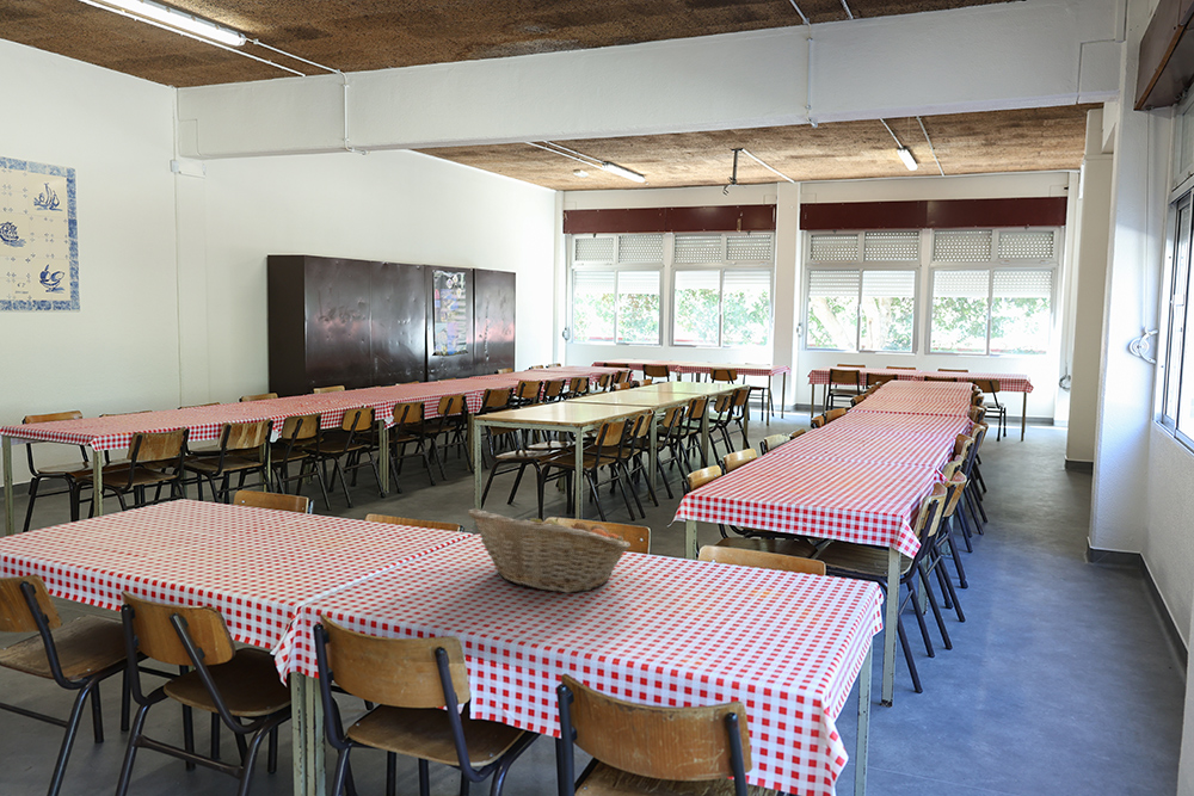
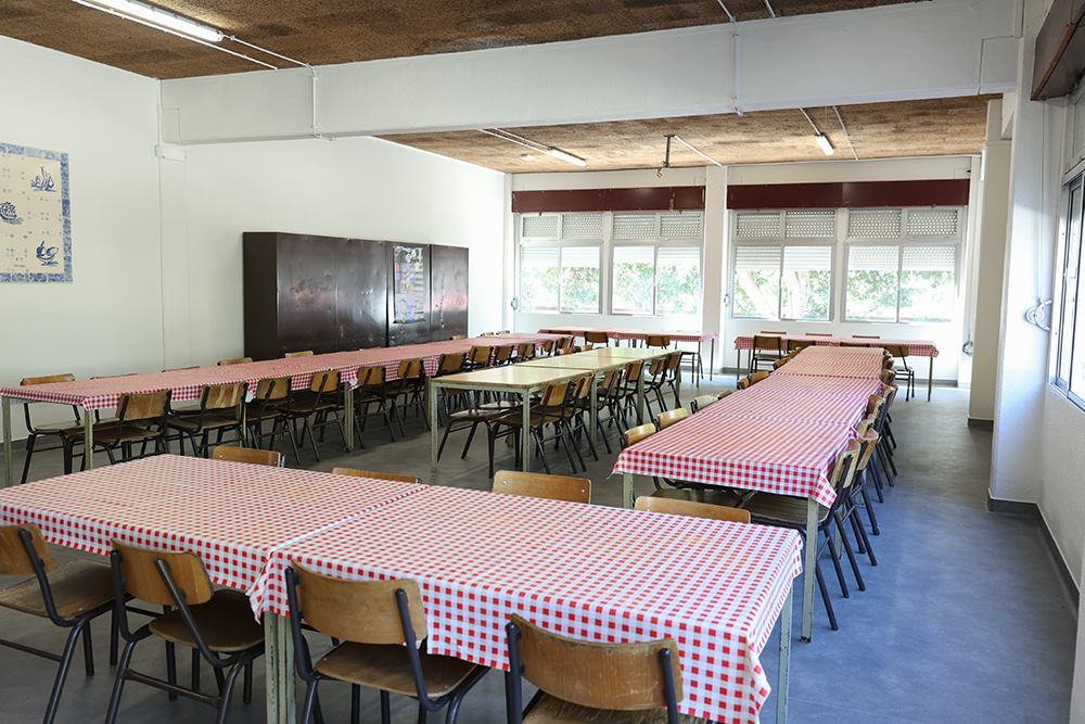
- fruit basket (547, 542)
